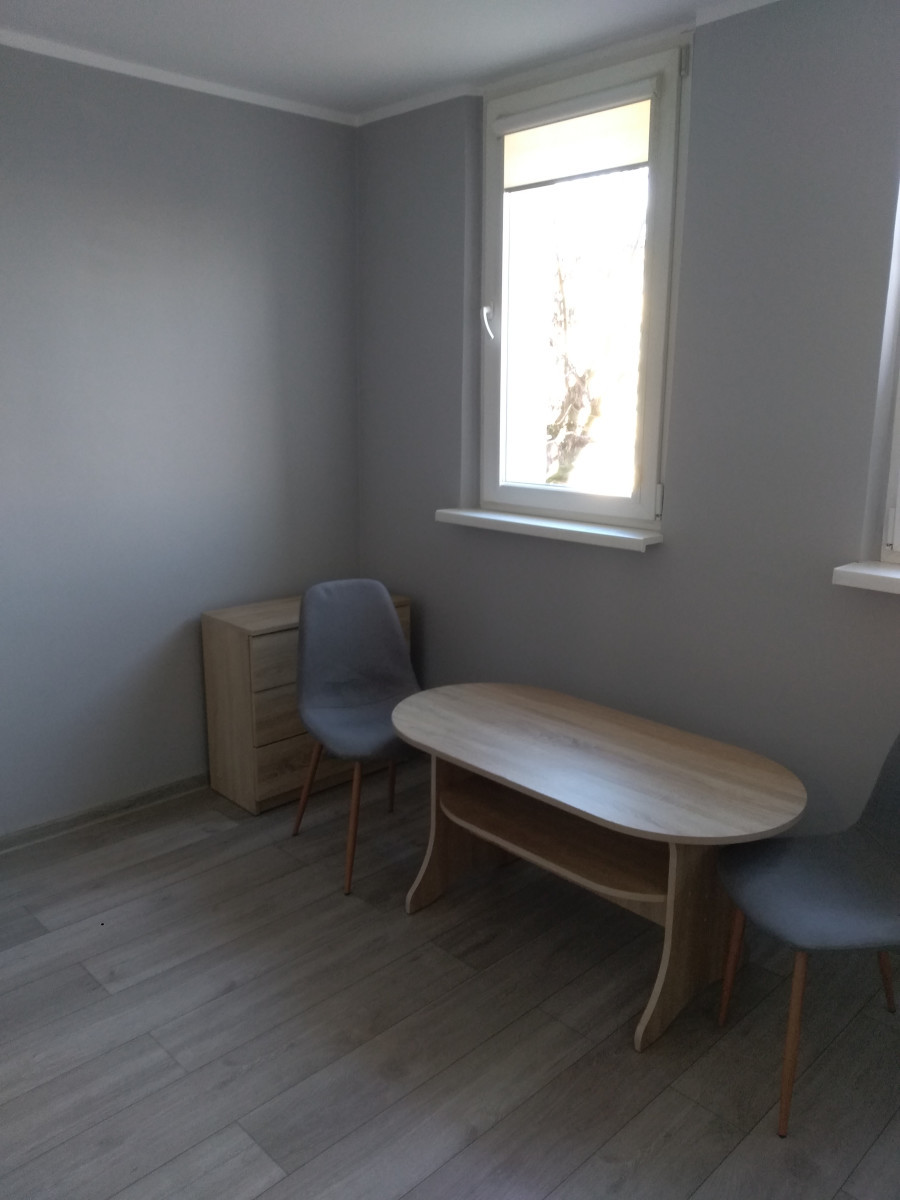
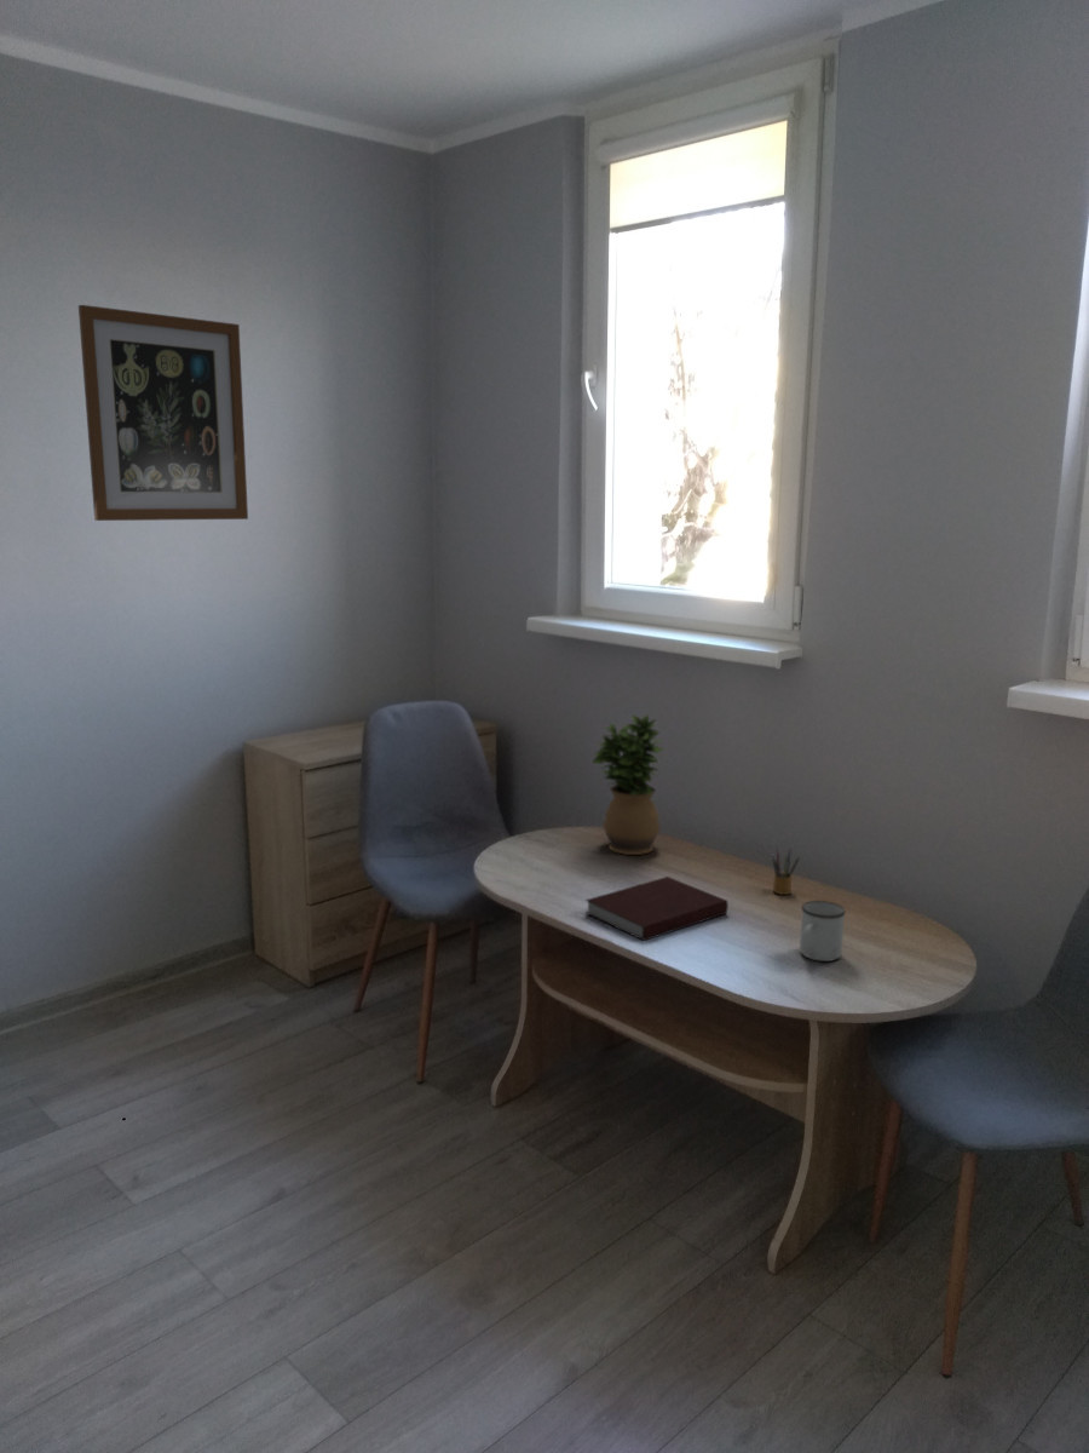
+ pencil box (784, 871)
+ wall art (168, 419)
+ potted plant (630, 780)
+ notebook (656, 906)
+ mug (817, 934)
